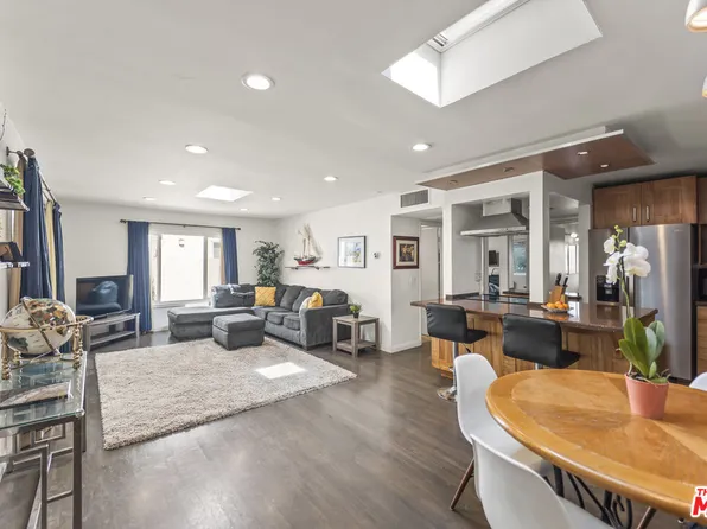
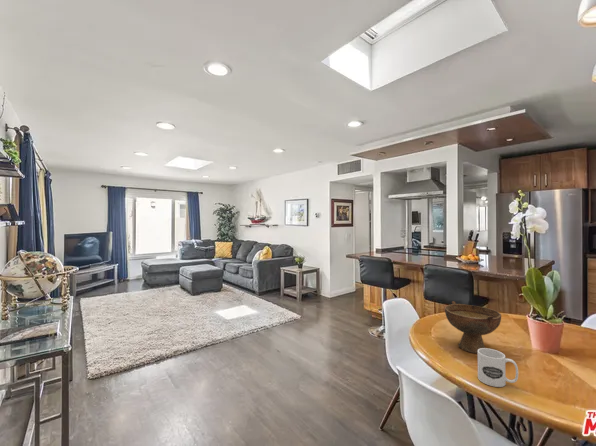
+ mug (497, 368)
+ bowl (472, 327)
